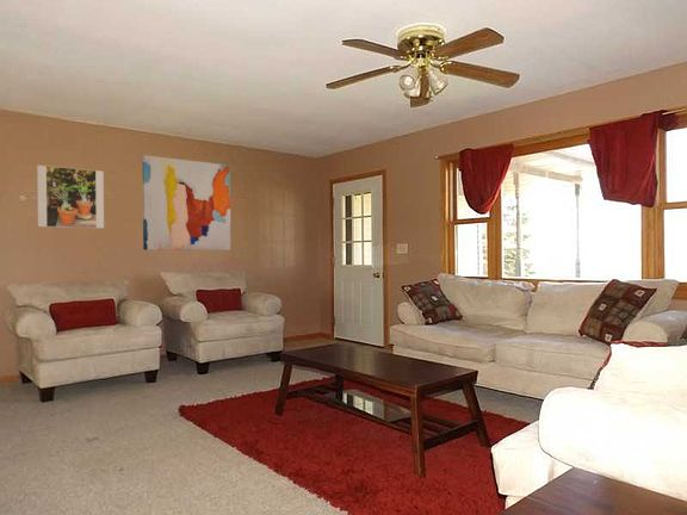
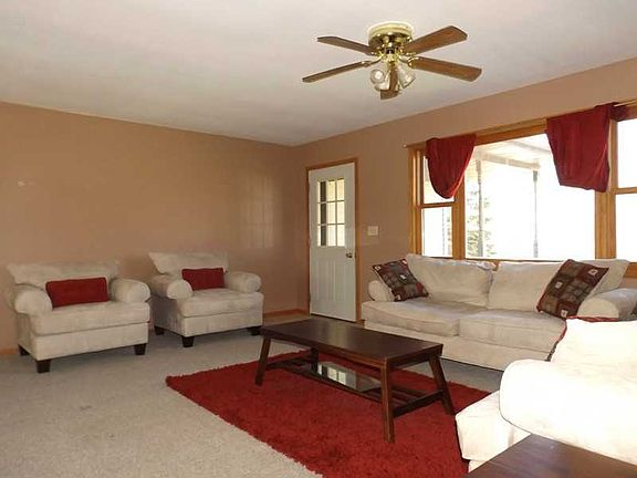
- wall art (188, 205)
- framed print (72, 198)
